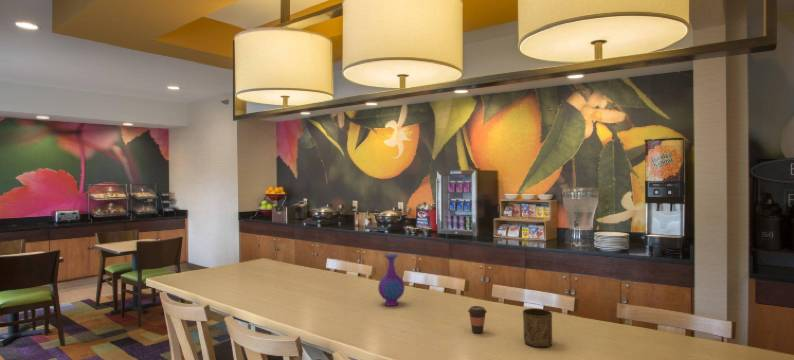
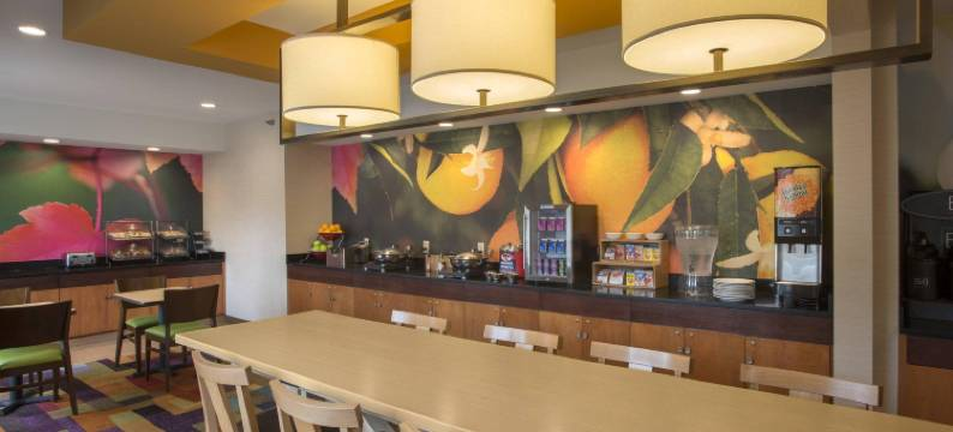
- coffee cup (477, 319)
- vase (391, 279)
- cup (537, 327)
